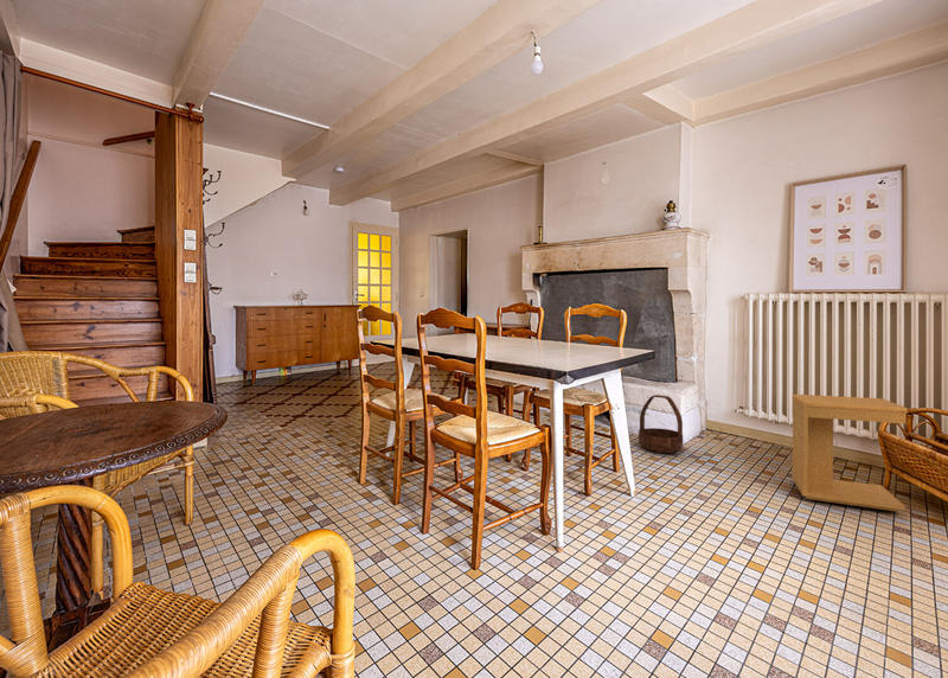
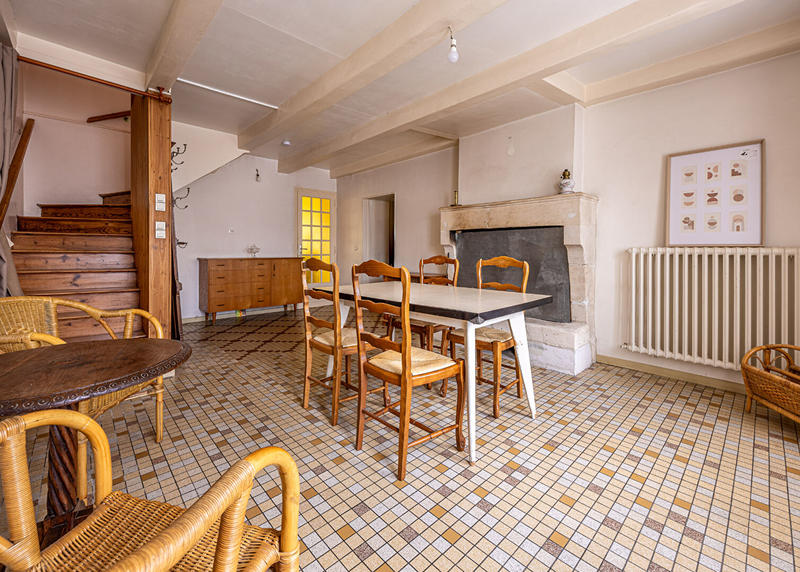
- basket (658, 428)
- side table (832, 449)
